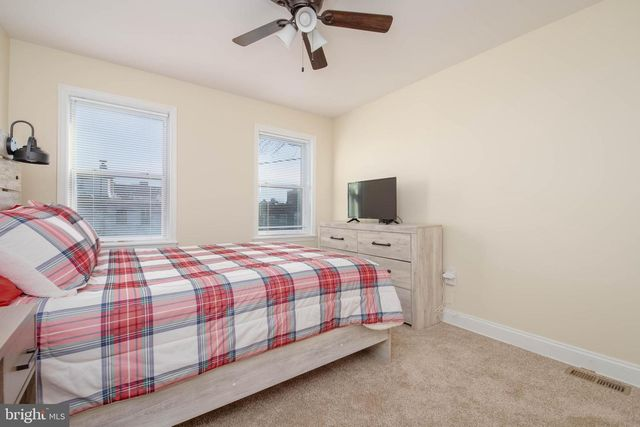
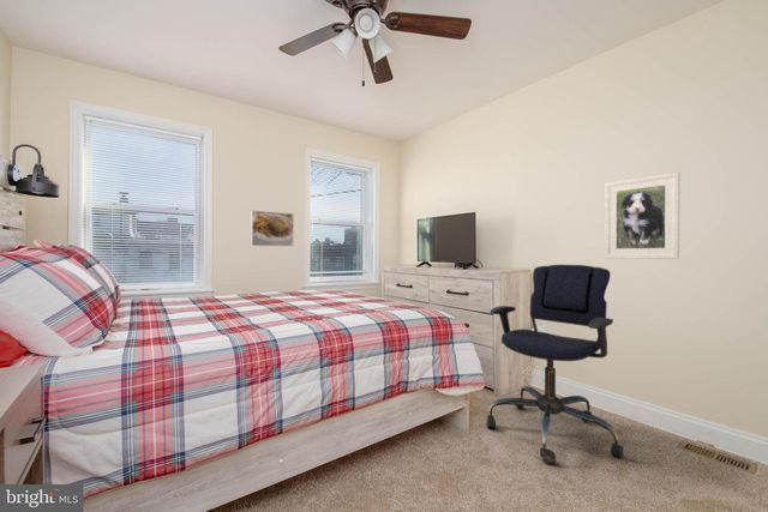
+ office chair (551, 349)
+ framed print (640, 218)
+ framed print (272, 229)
